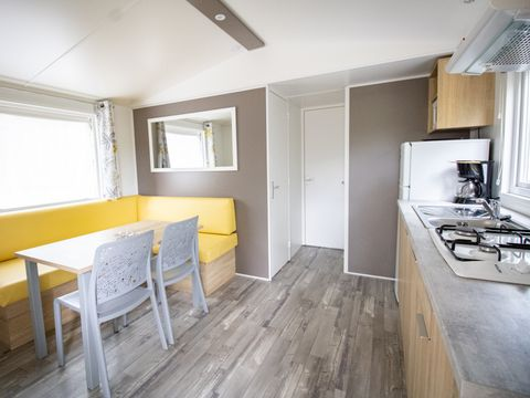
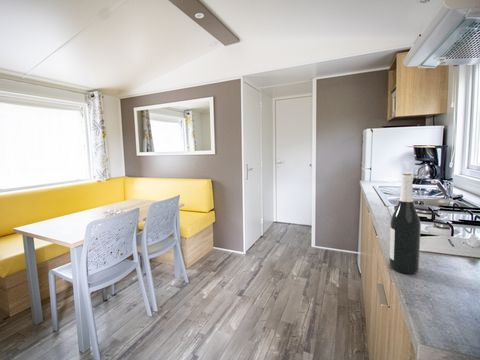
+ wine bottle (405, 222)
